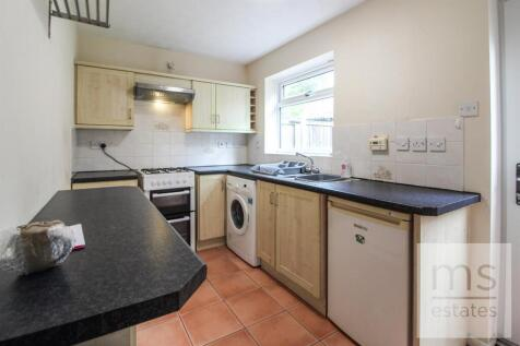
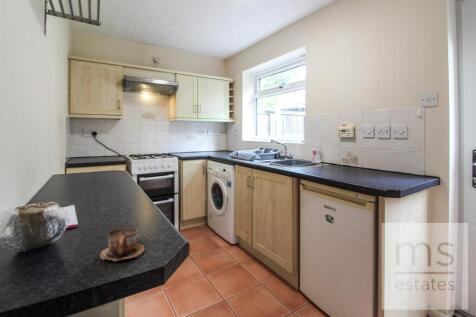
+ cup (122, 243)
